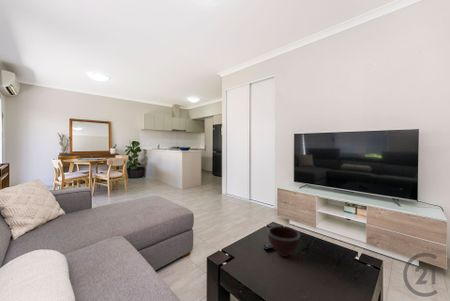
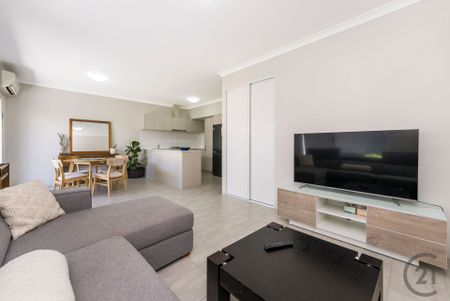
- bowl (283, 243)
